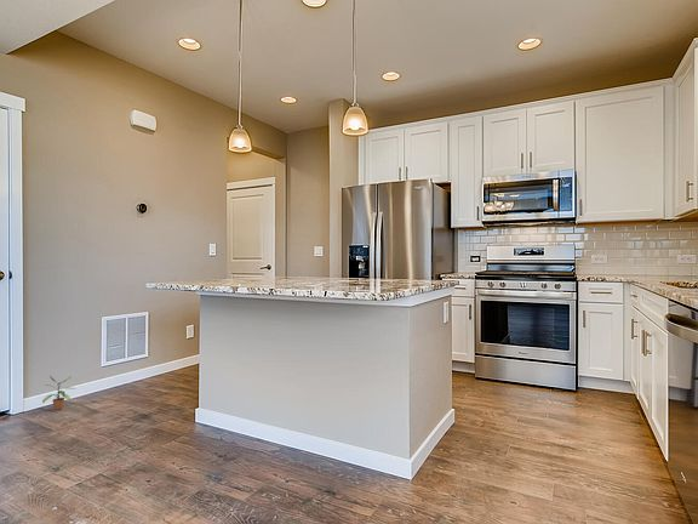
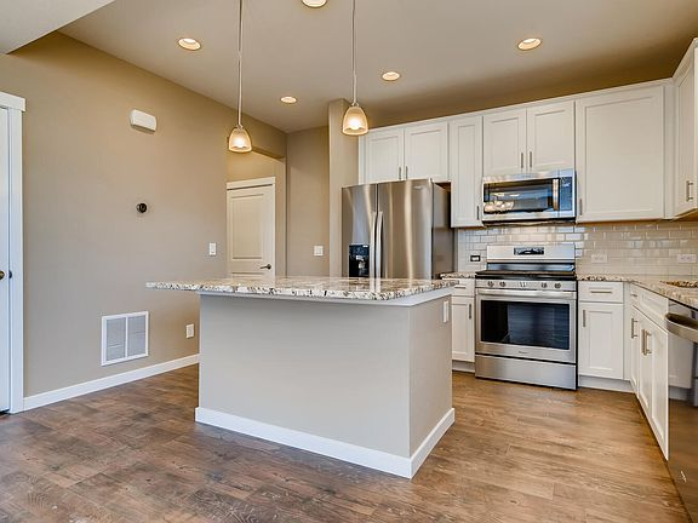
- potted plant (56, 388)
